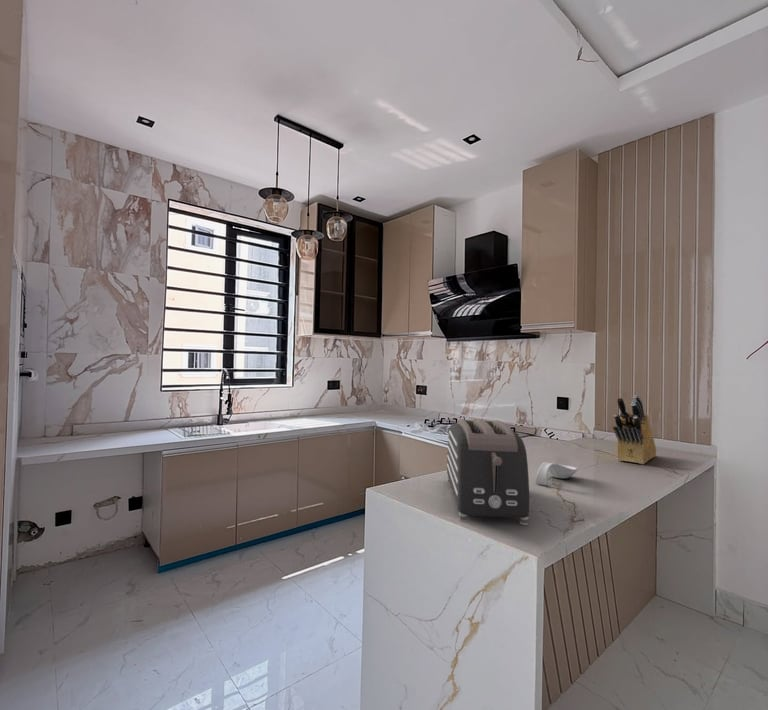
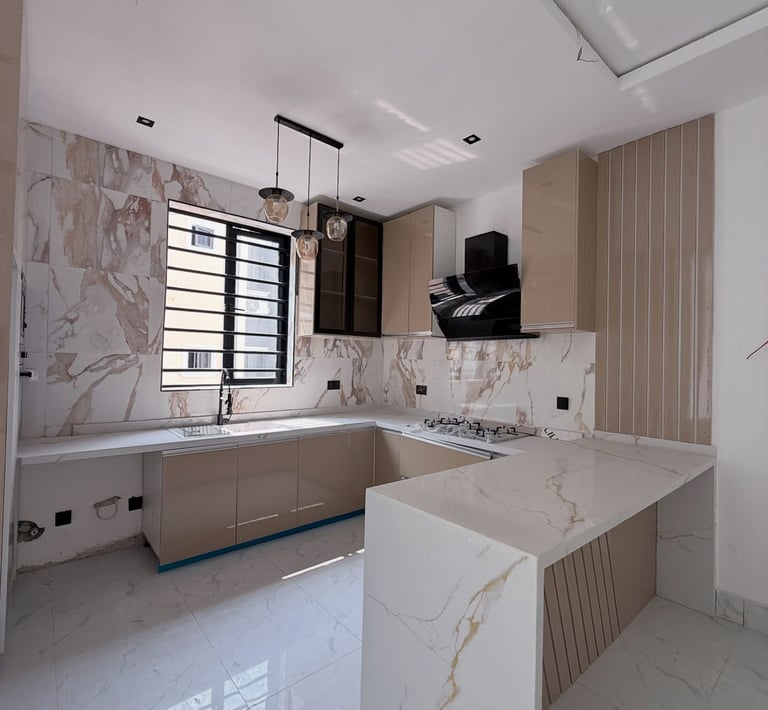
- toaster (483, 461)
- spoon rest (554, 469)
- knife block (635, 426)
